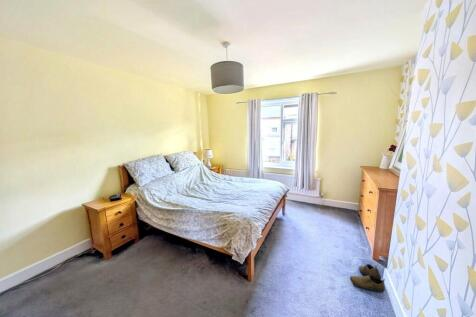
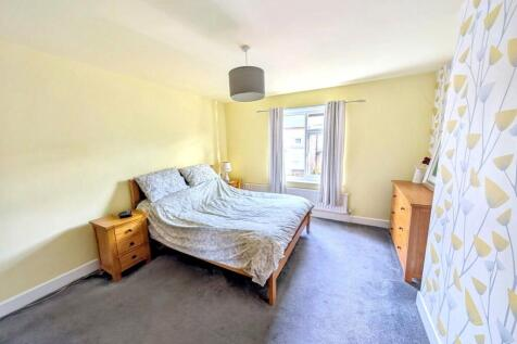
- shoe (365, 269)
